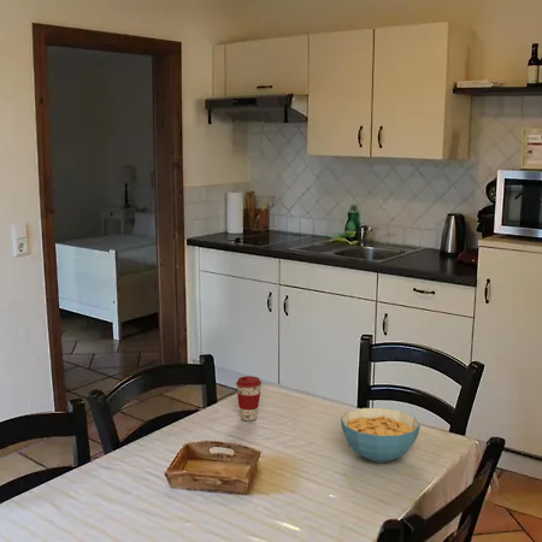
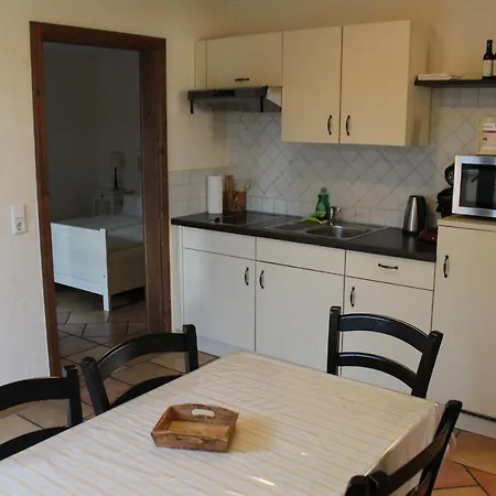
- coffee cup (248, 397)
- cereal bowl (379, 438)
